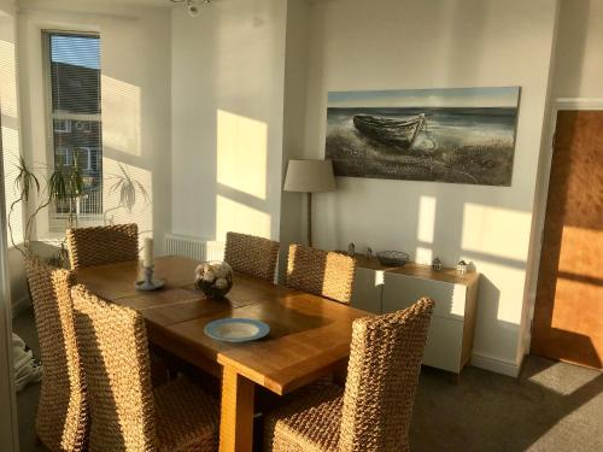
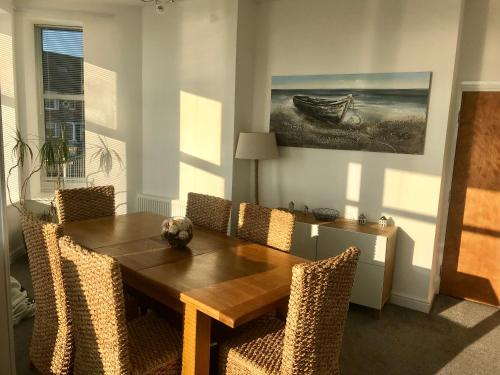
- plate (236, 331)
- candle holder (151, 262)
